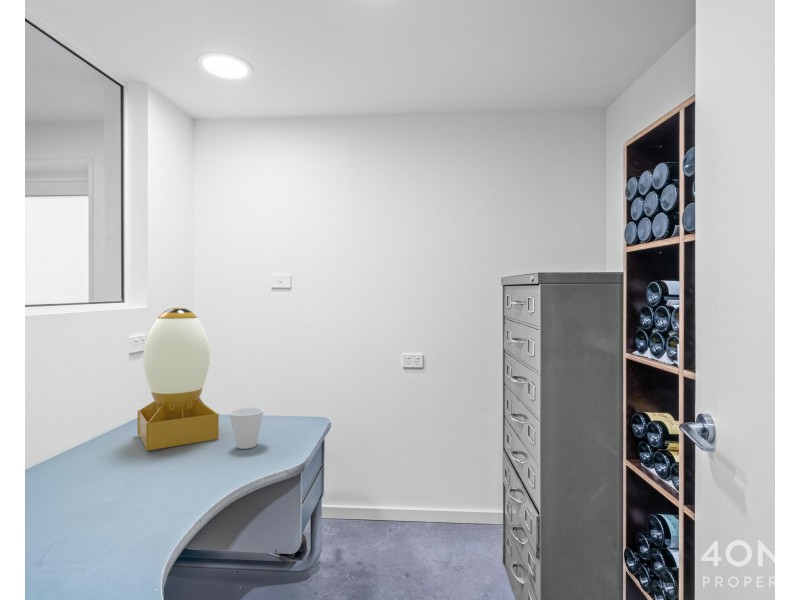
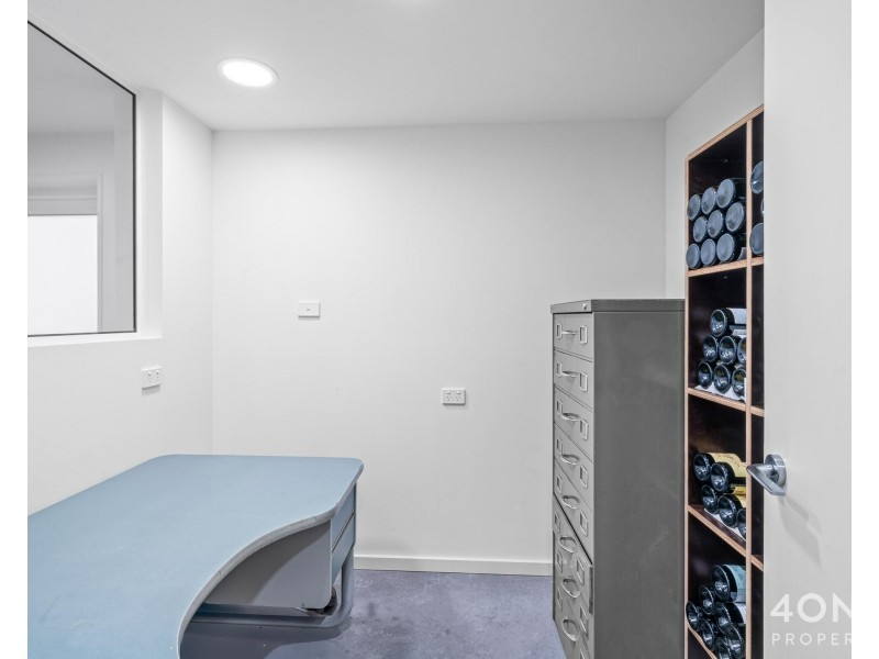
- desk lamp (177, 372)
- cup (246, 428)
